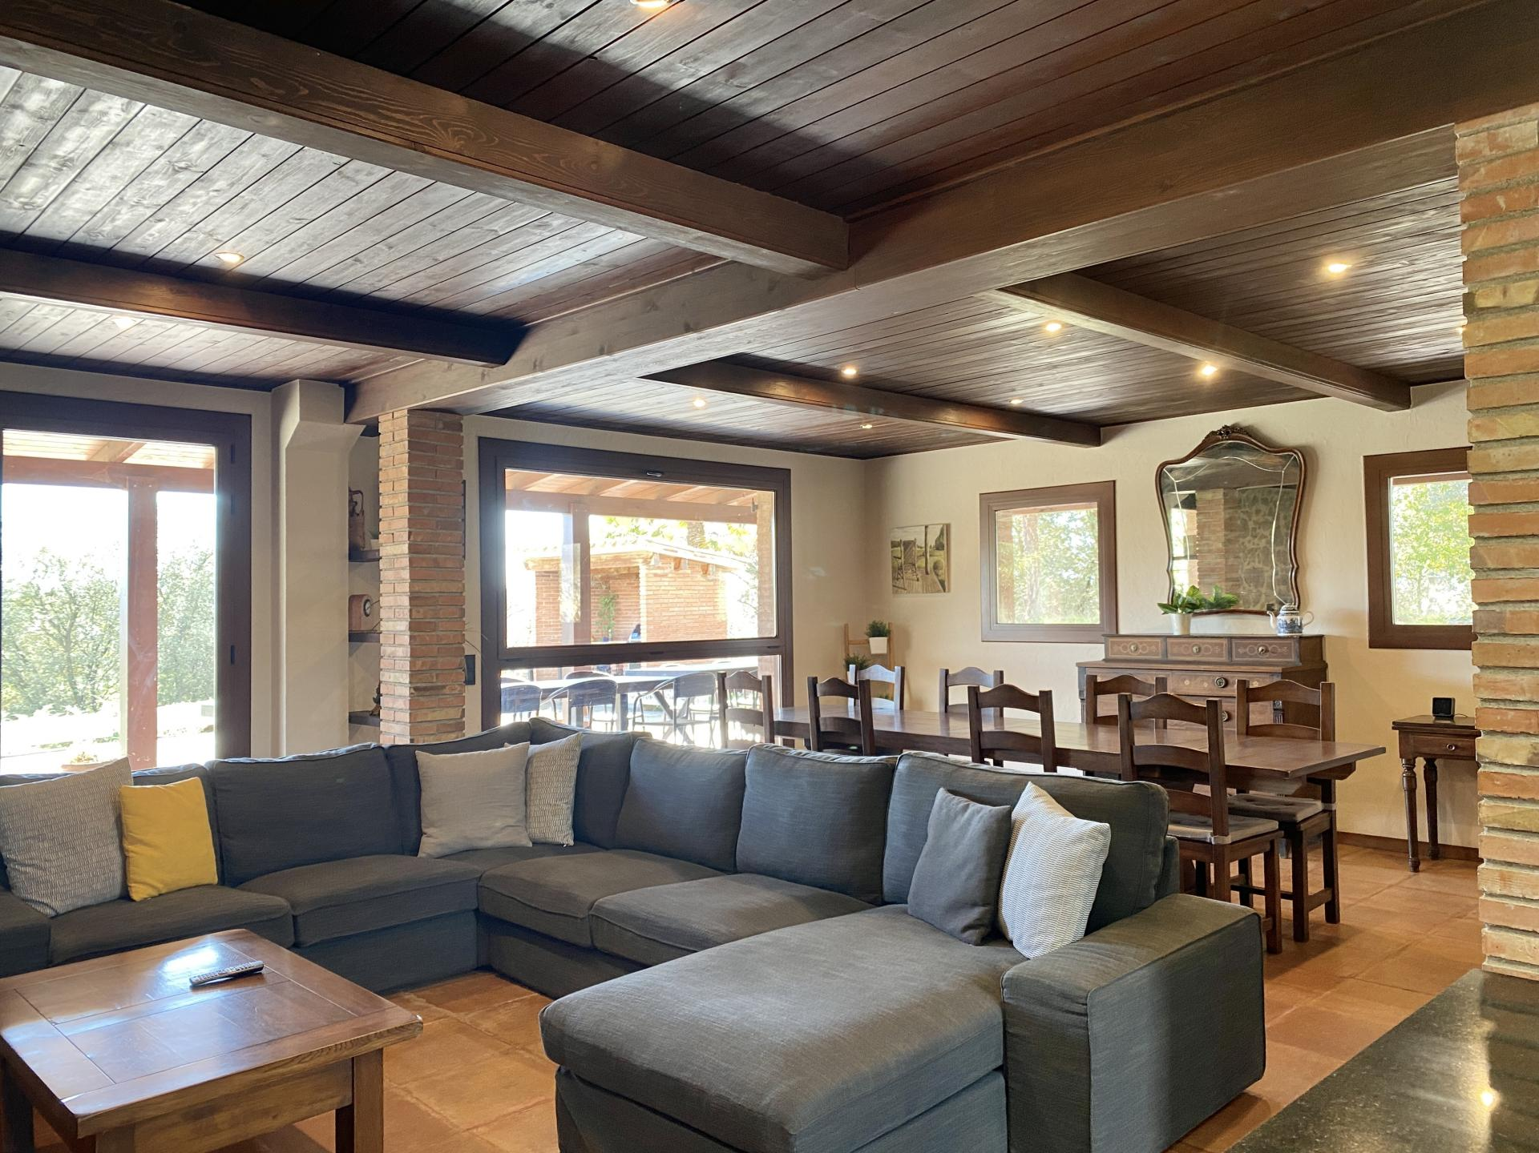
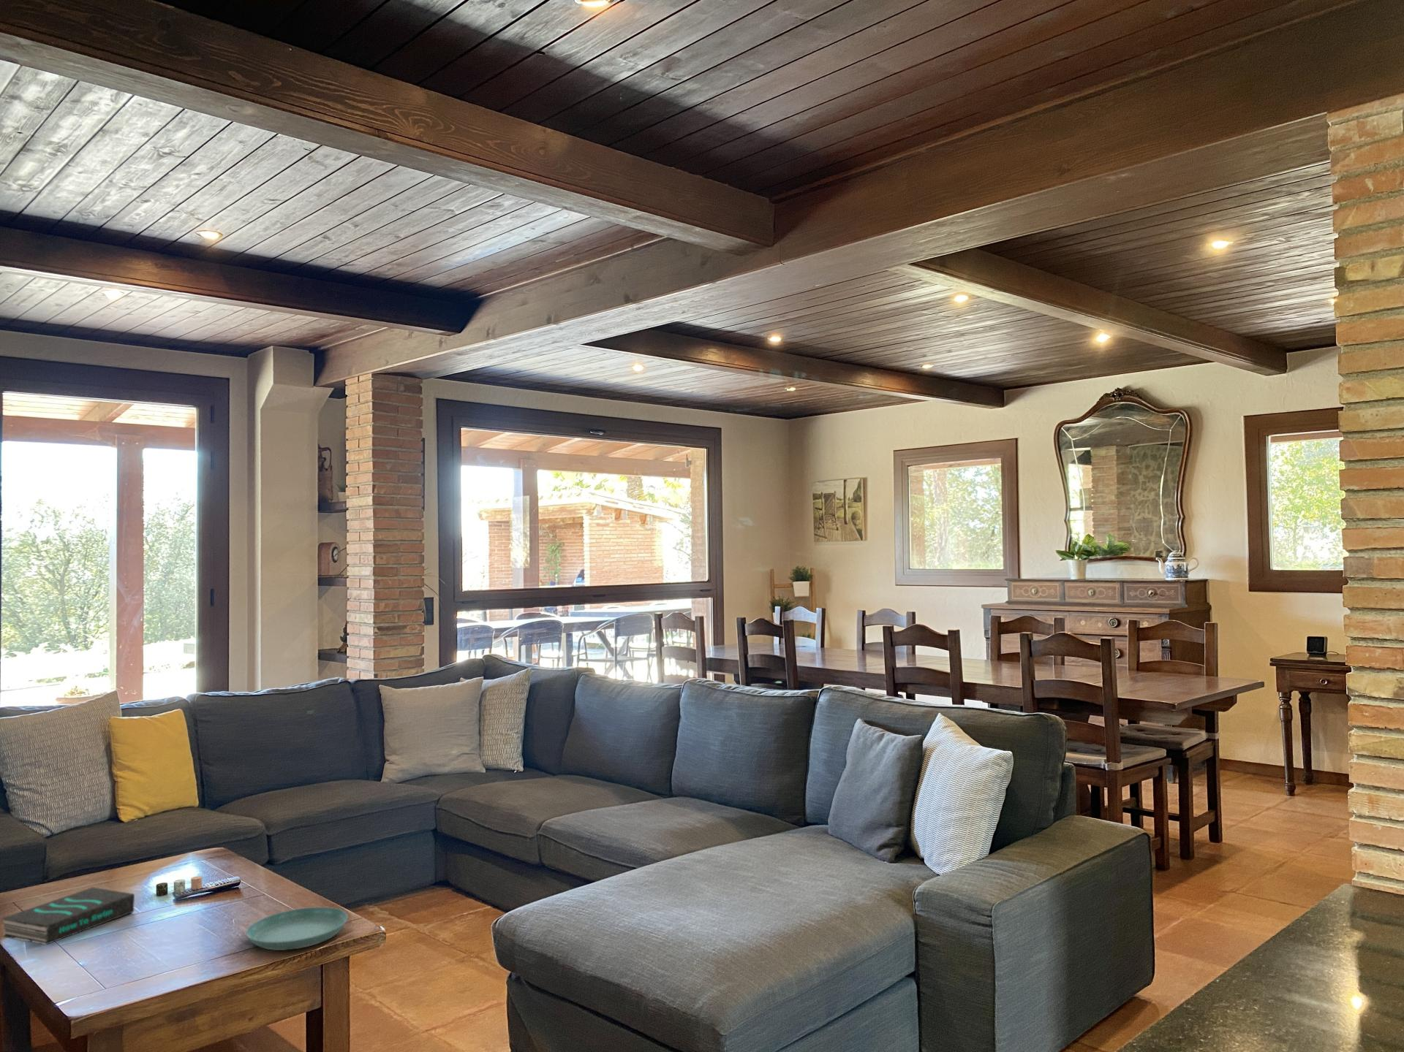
+ candle (179, 885)
+ saucer (297, 929)
+ book (71, 915)
